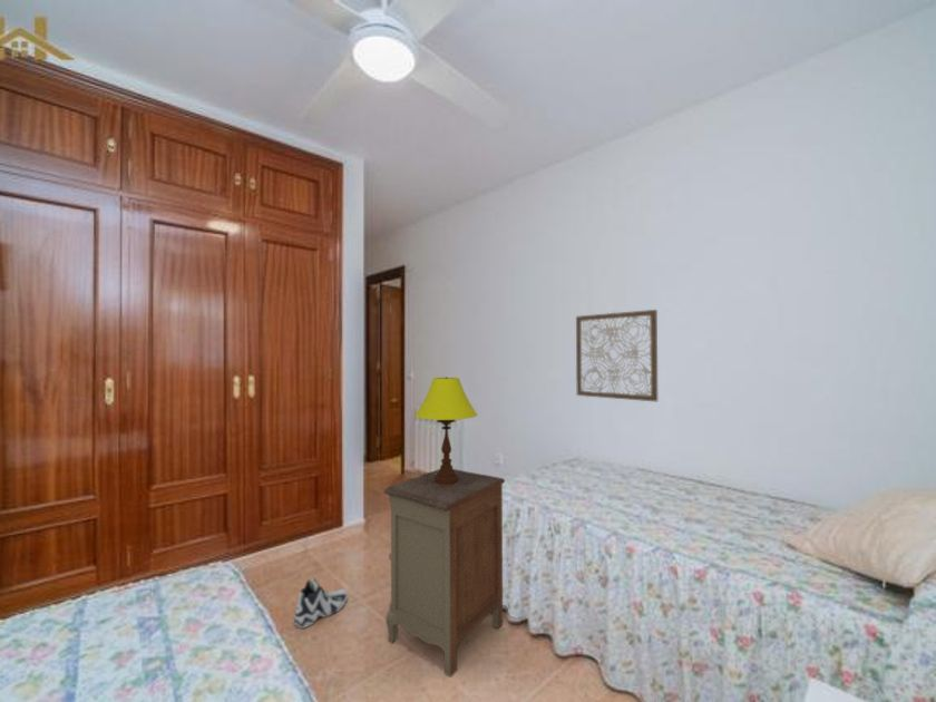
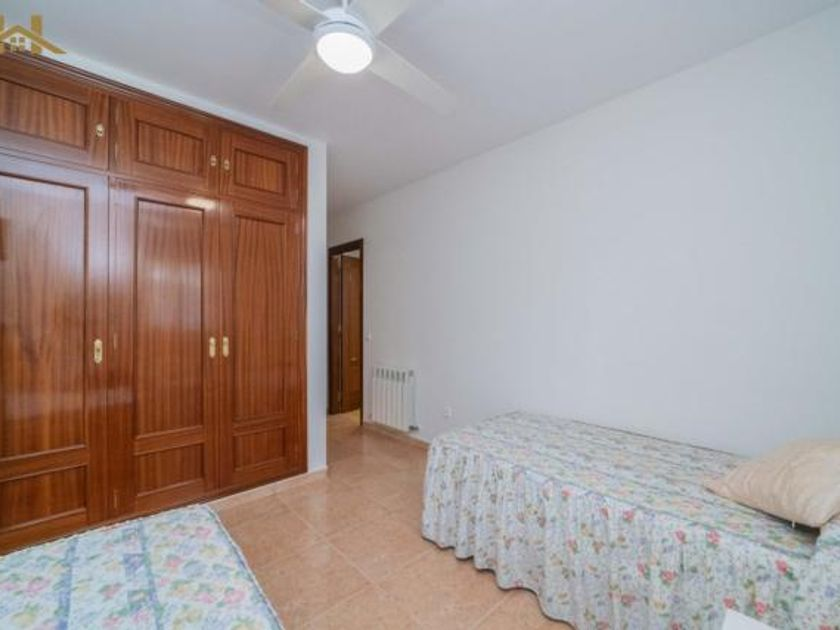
- wall art (611, 357)
- table lamp (446, 428)
- sneaker (322, 593)
- nightstand (441, 555)
